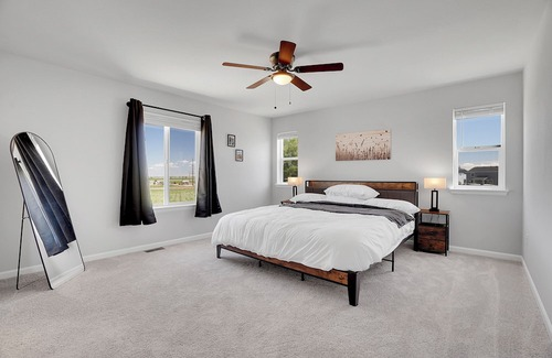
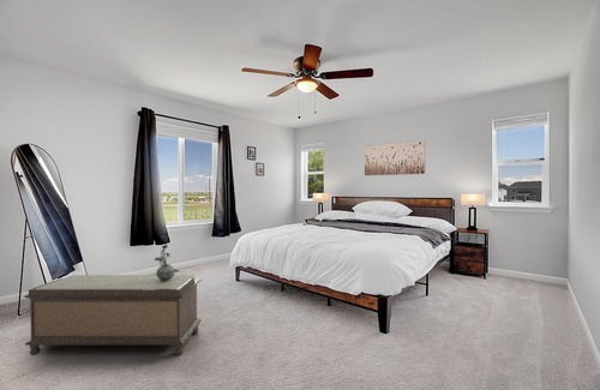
+ potted plant (163, 262)
+ bench (120, 311)
